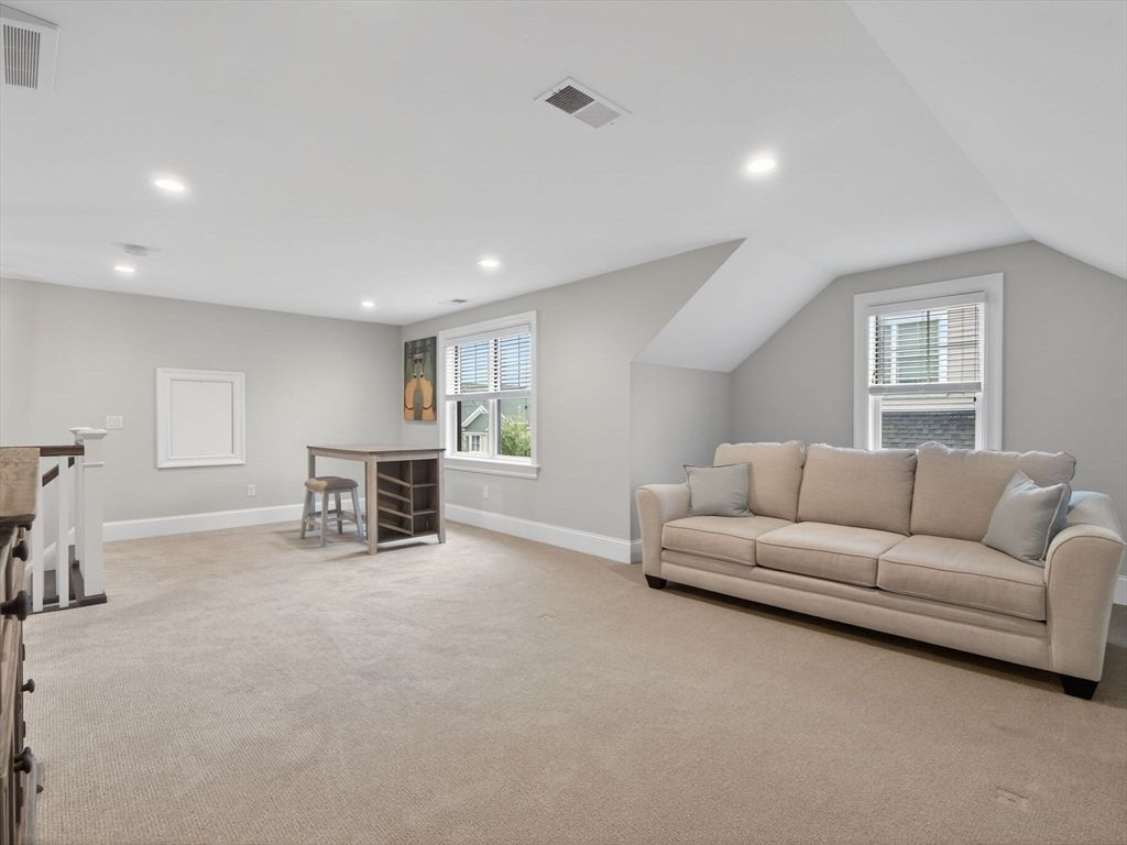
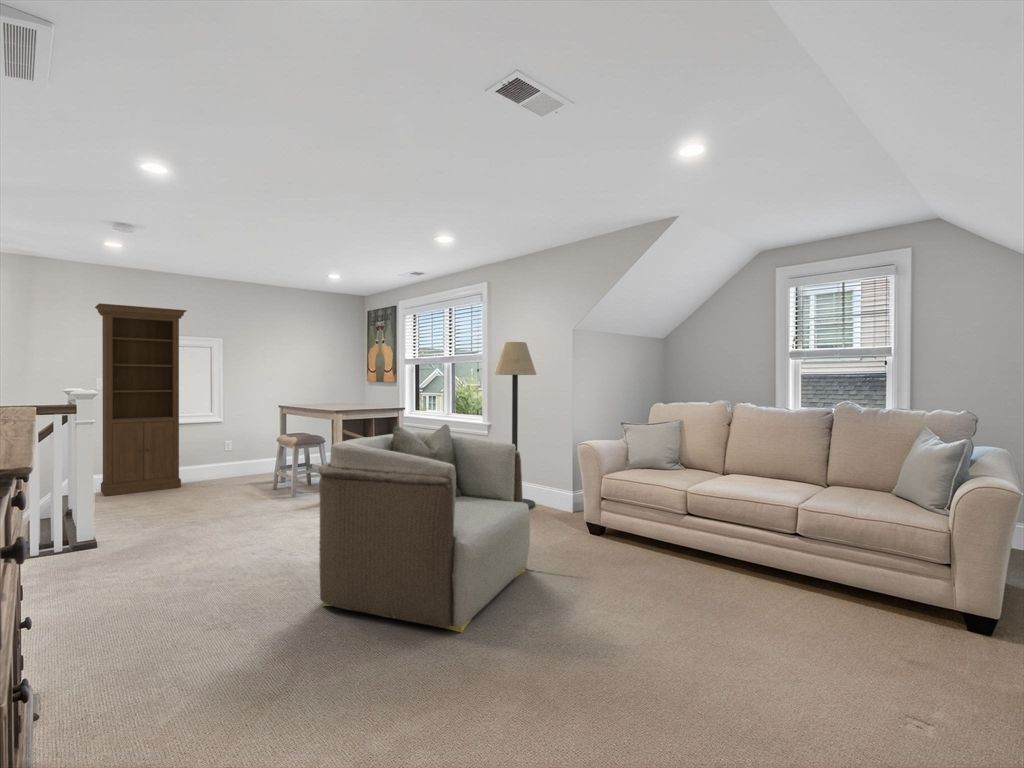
+ armchair (431, 507)
+ floor lamp (514, 423)
+ bookcase (141, 399)
